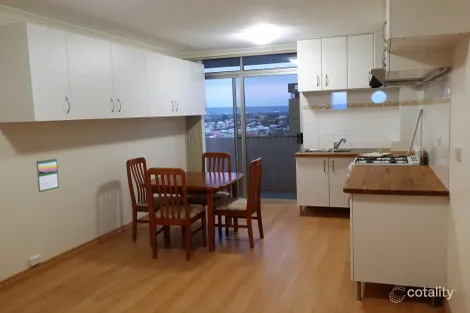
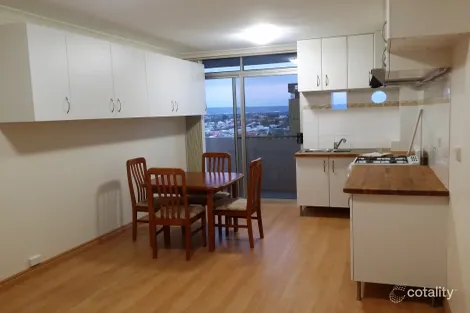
- calendar (48, 174)
